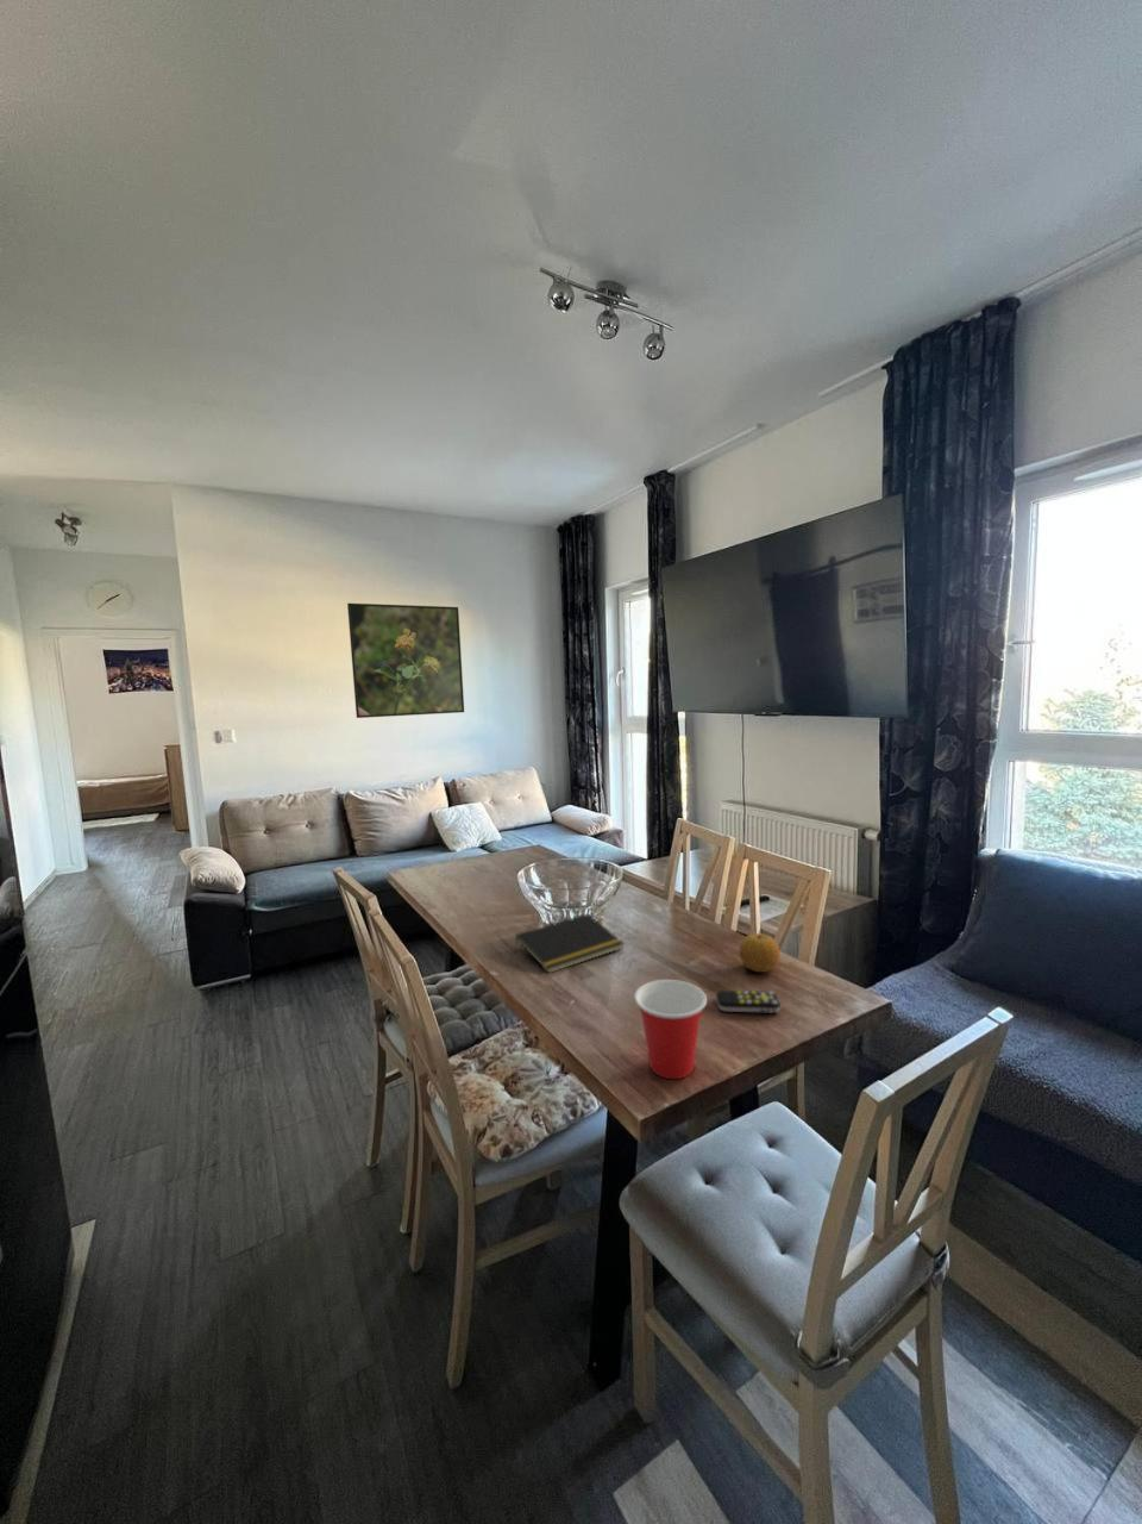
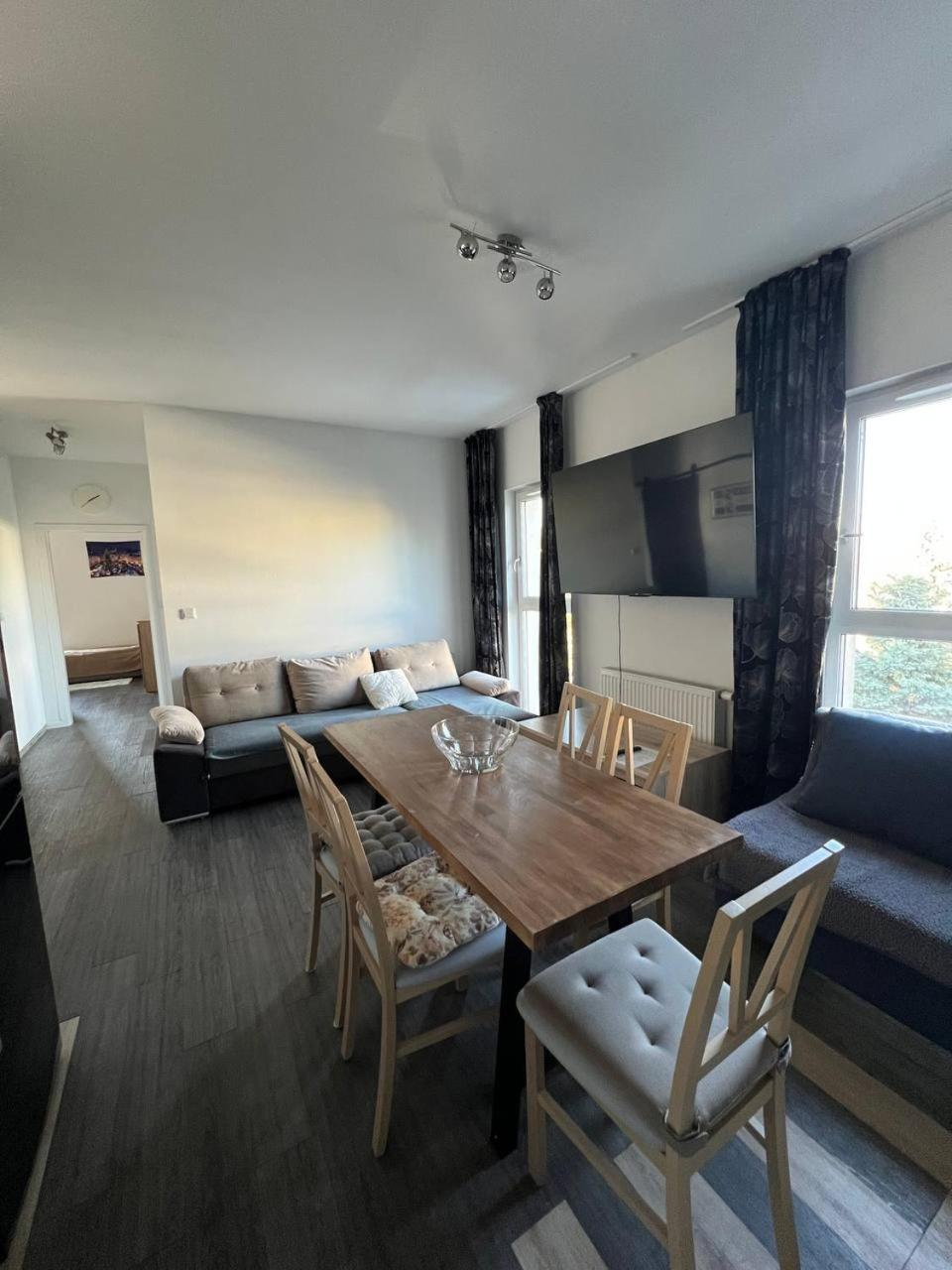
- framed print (408, 660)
- remote control (747, 1000)
- cup (669, 1031)
- notepad (570, 941)
- fruit (759, 948)
